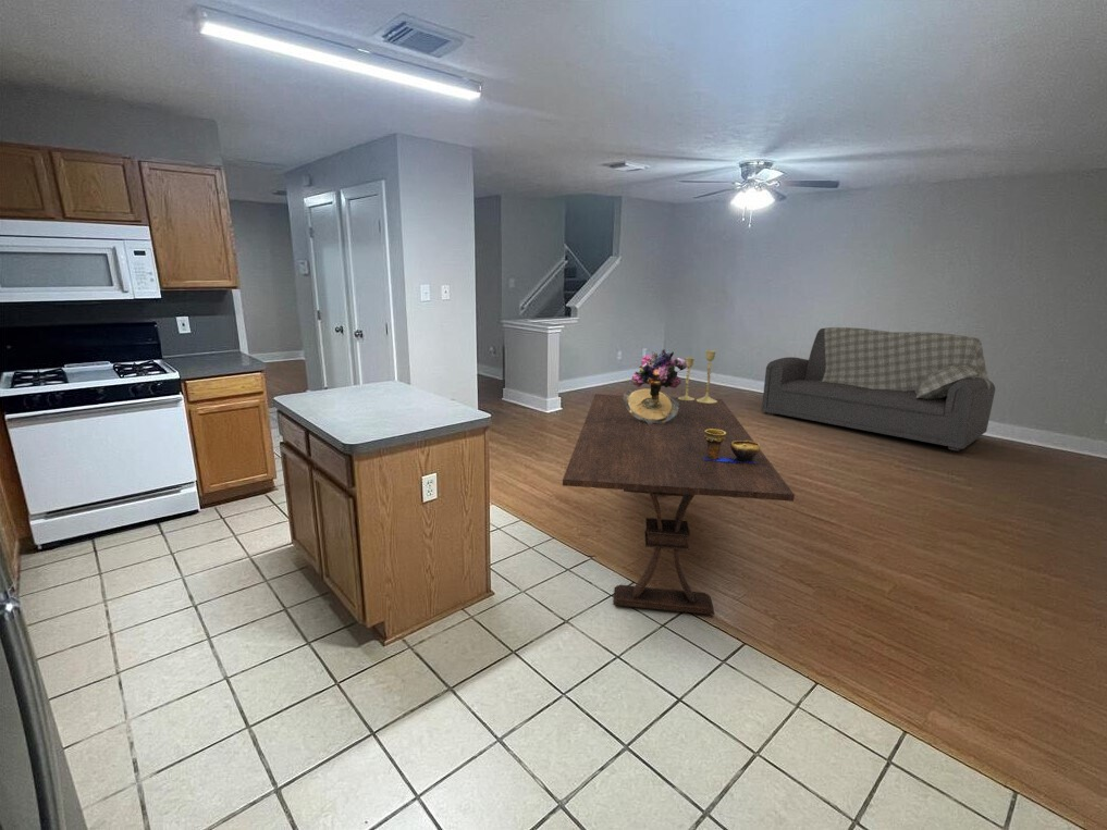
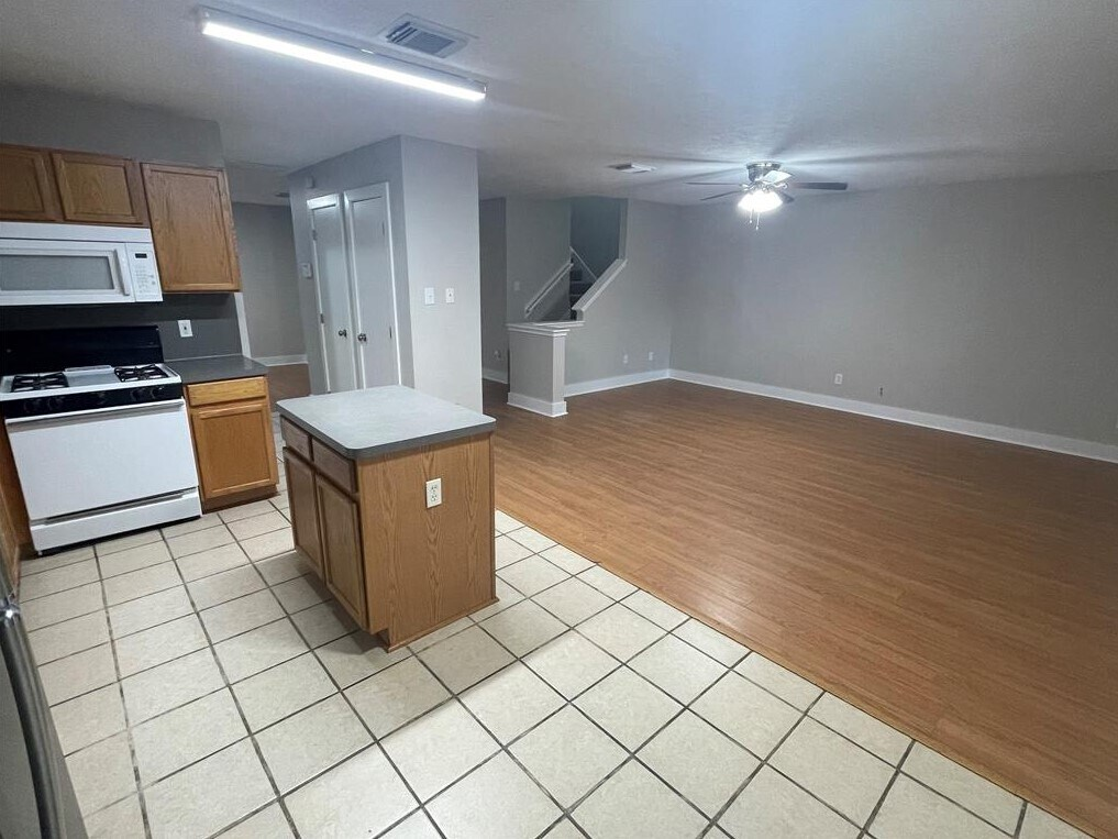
- dining table (660, 483)
- bouquet (653, 383)
- sofa (874, 377)
- decorative bowl (730, 445)
- candlestick (708, 375)
